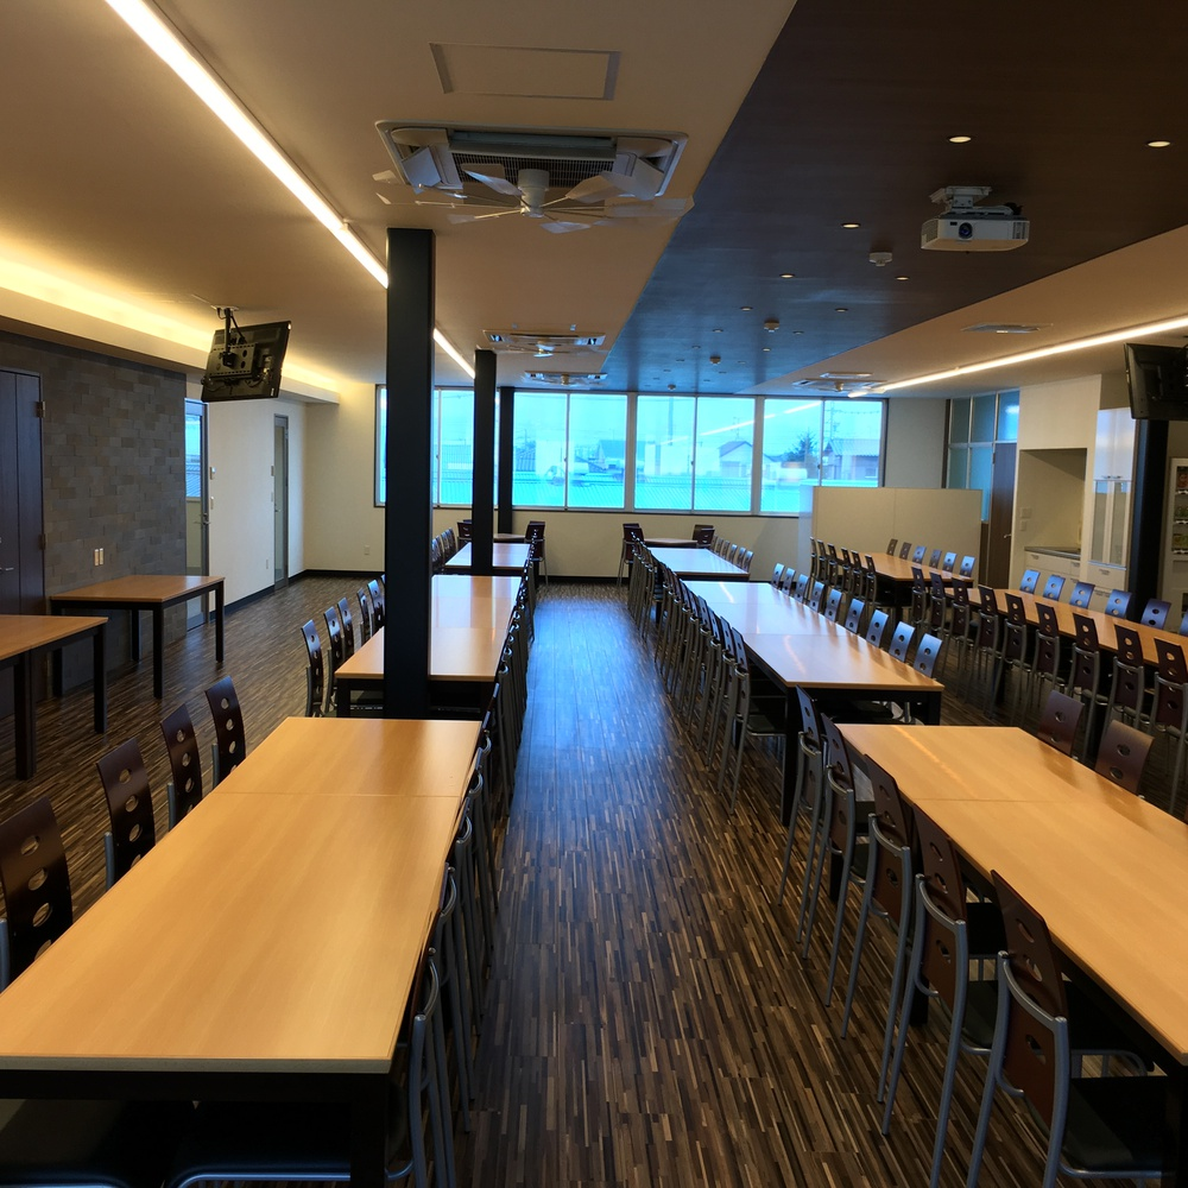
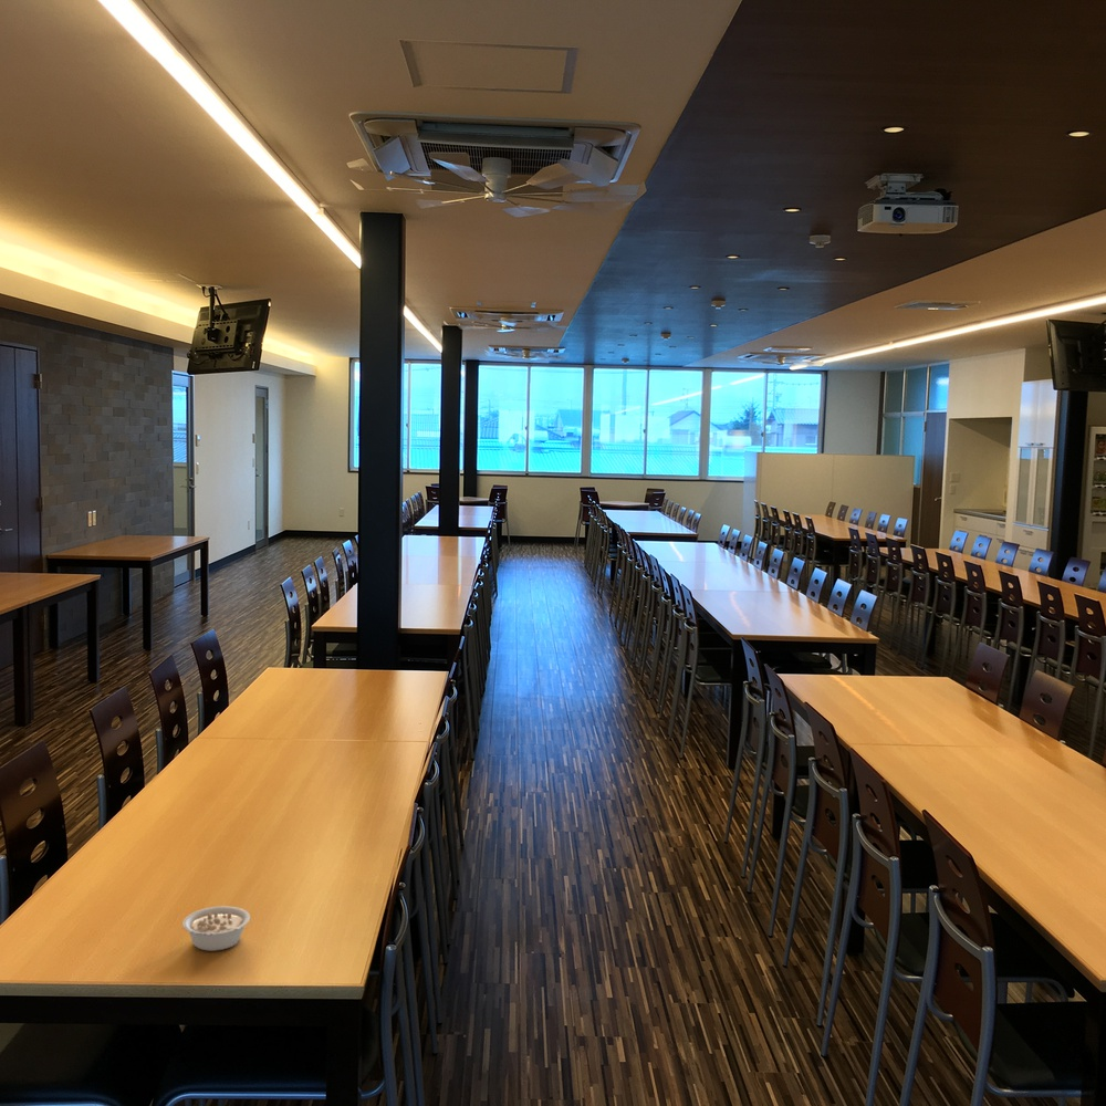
+ legume (219, 928)
